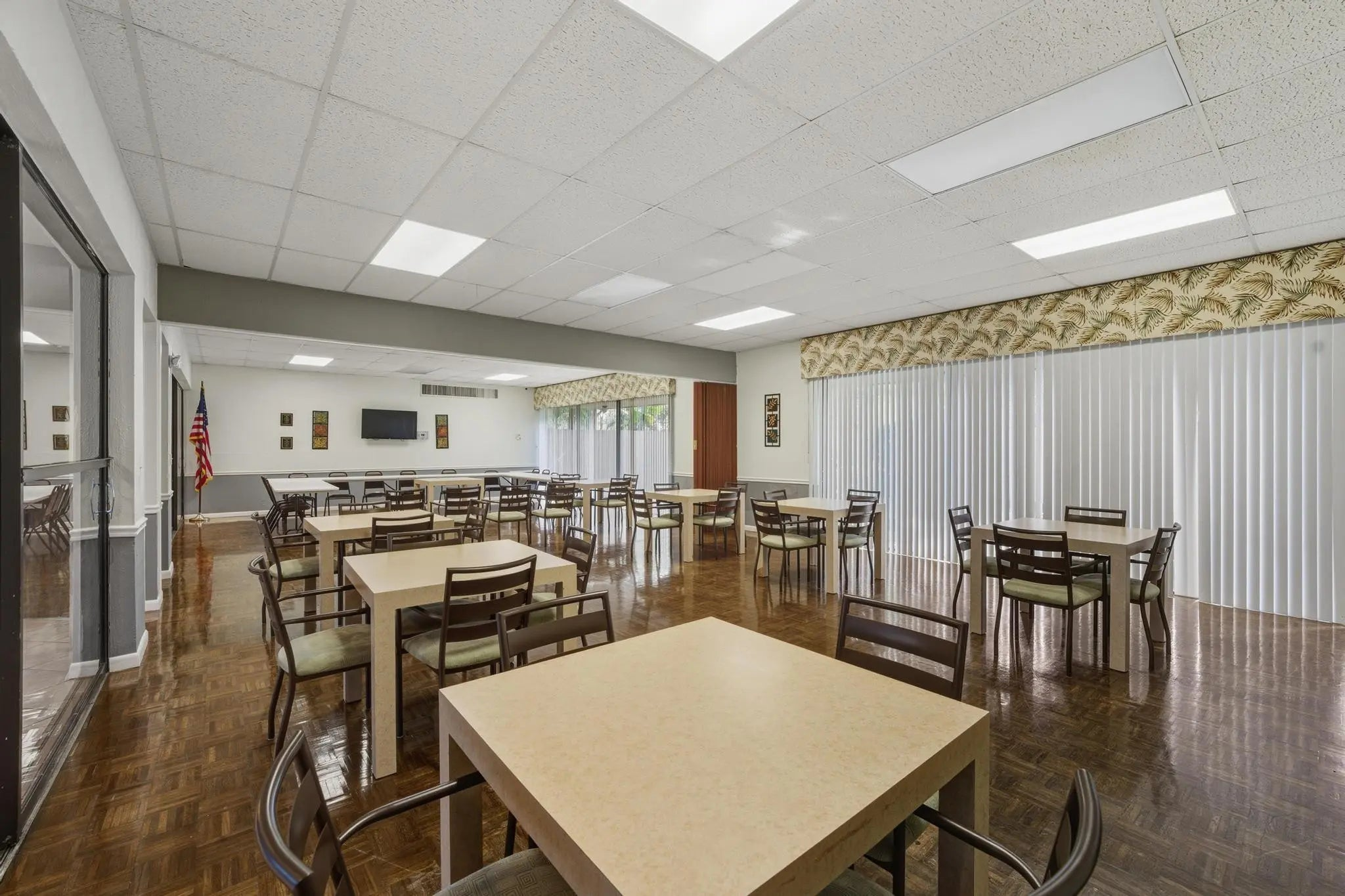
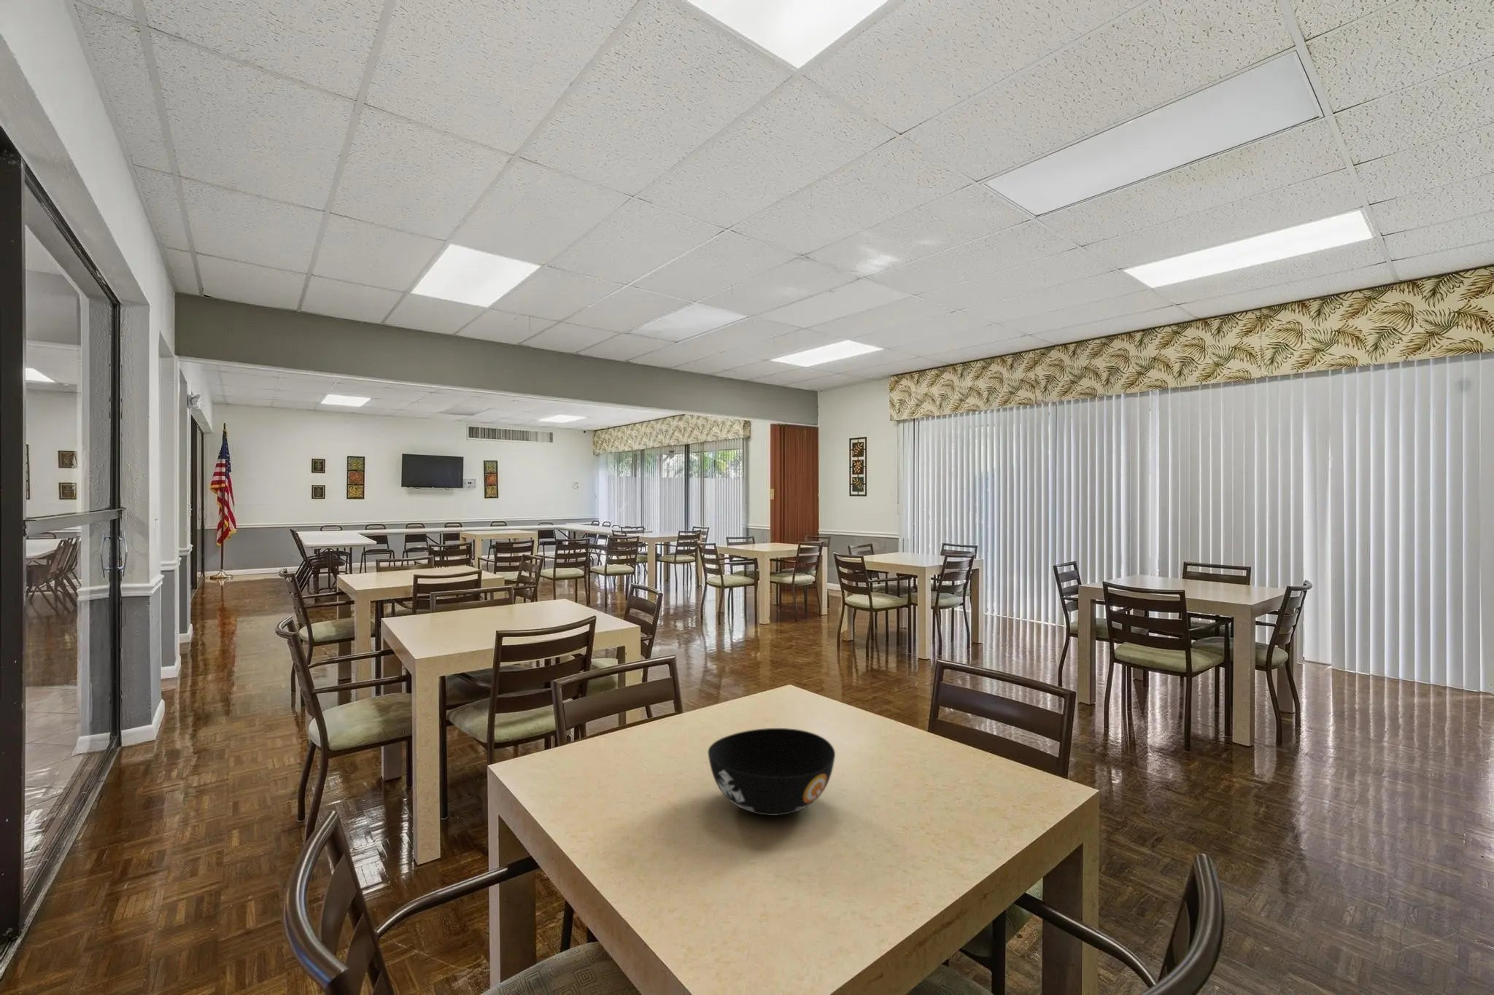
+ bowl (771, 776)
